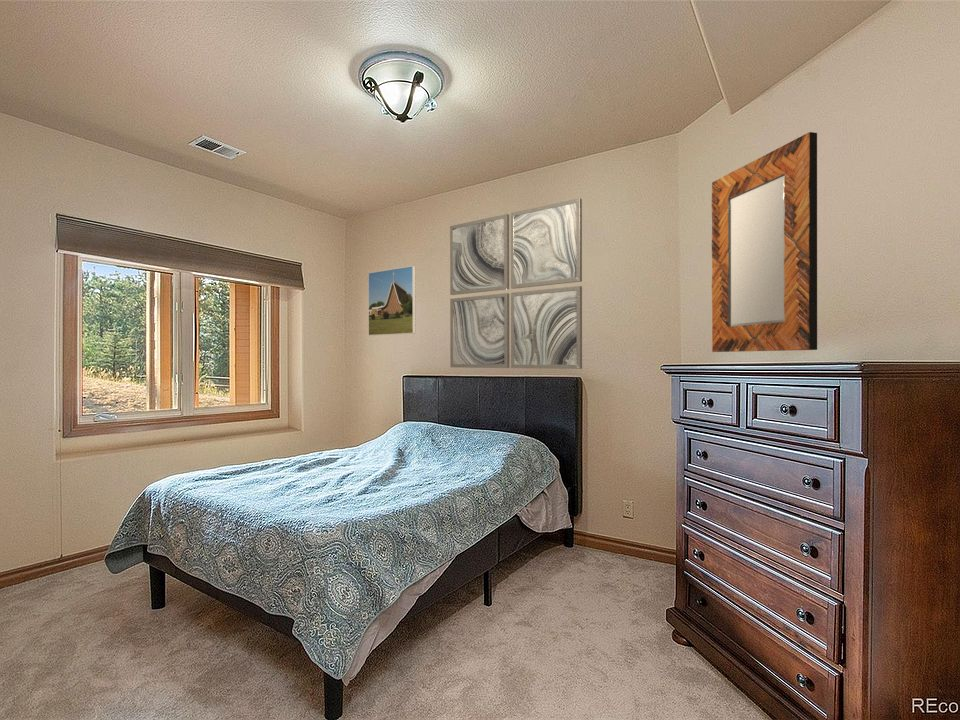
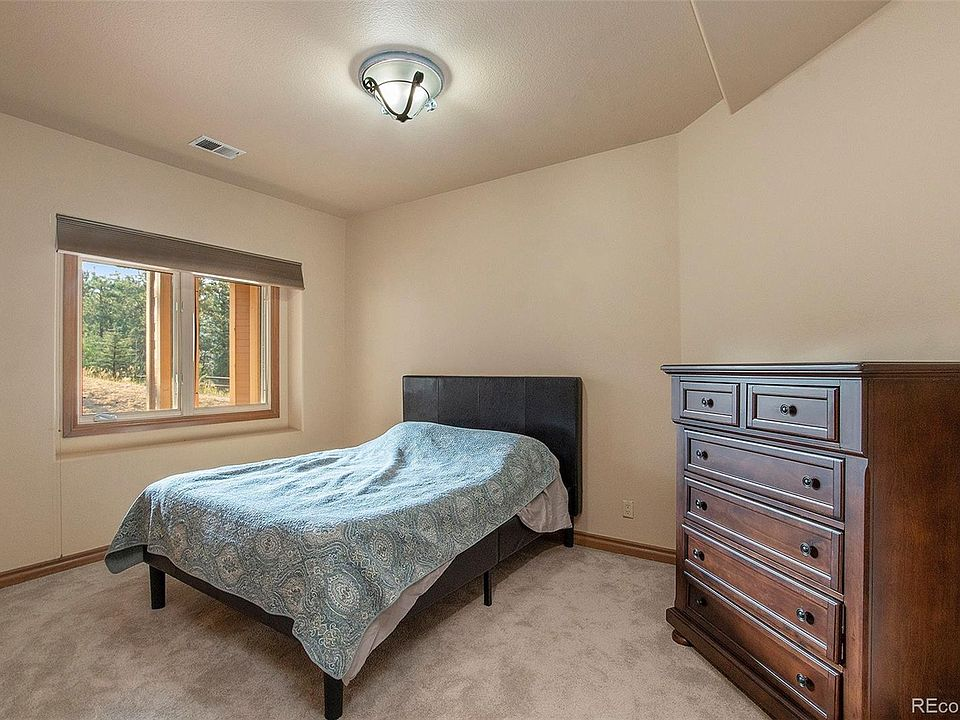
- wall art (511, 288)
- home mirror (757, 255)
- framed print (391, 302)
